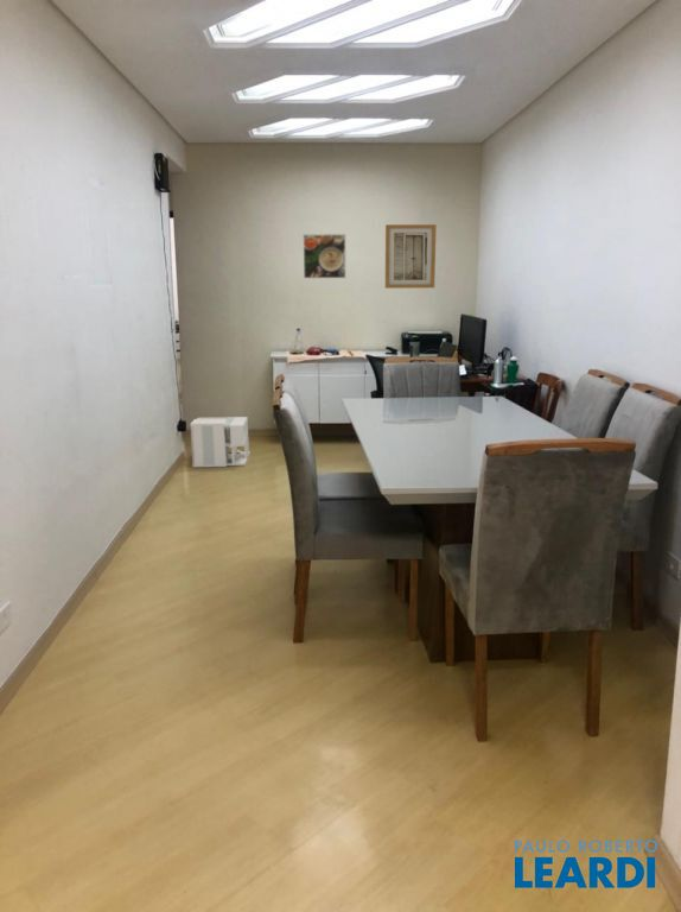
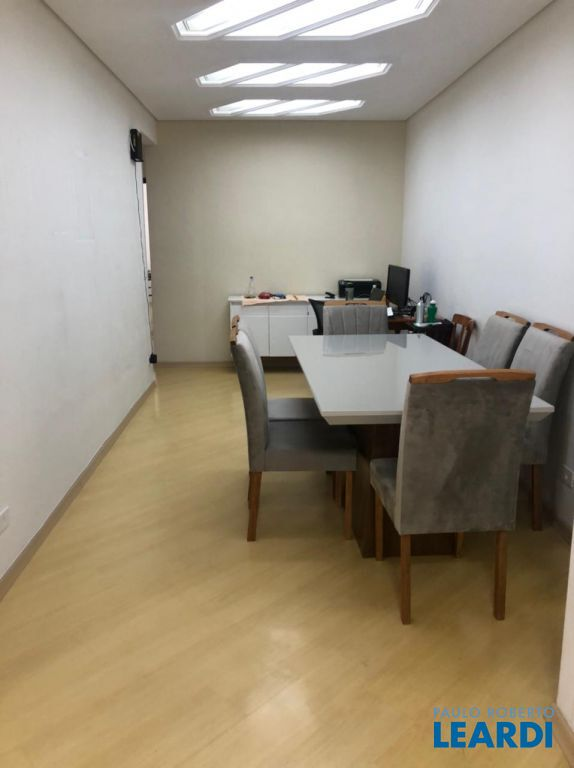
- architectural model (221, 438)
- wall art (409, 256)
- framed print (324, 256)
